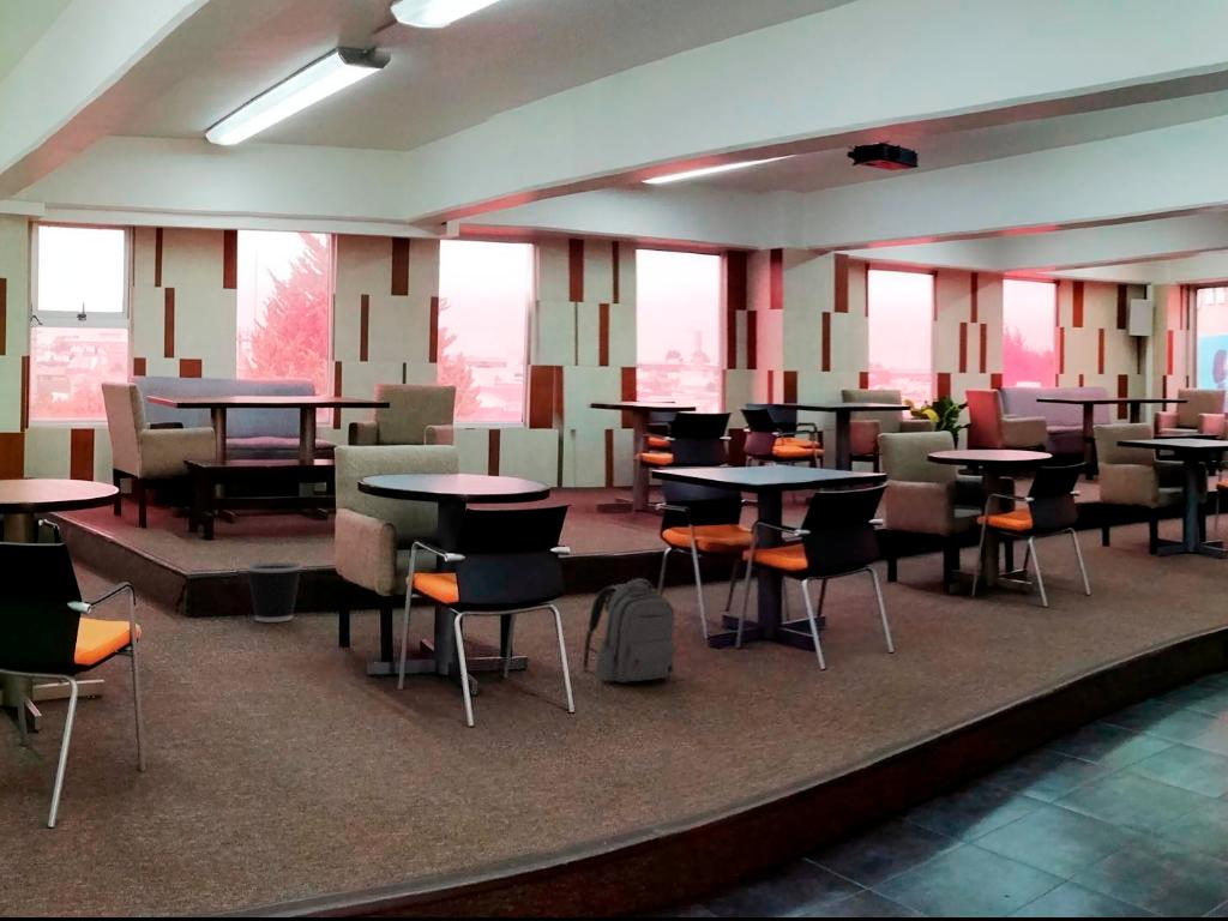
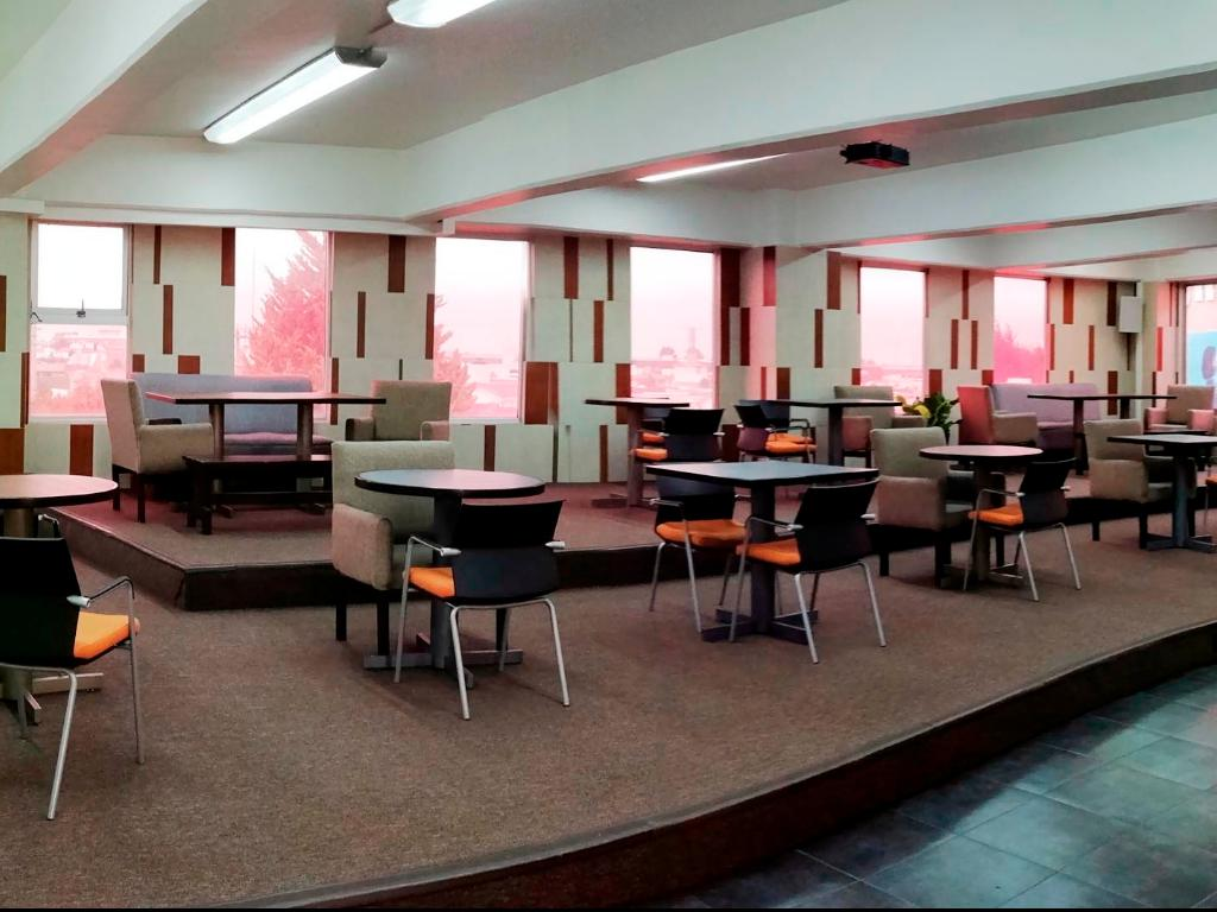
- backpack (634, 627)
- wastebasket (273, 591)
